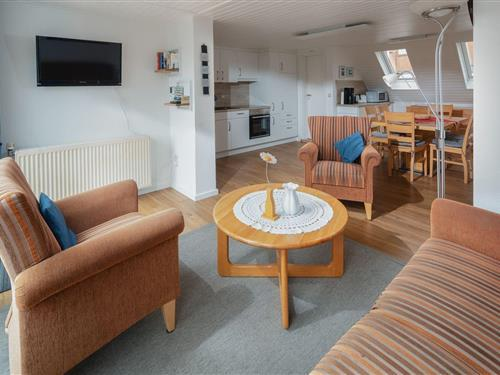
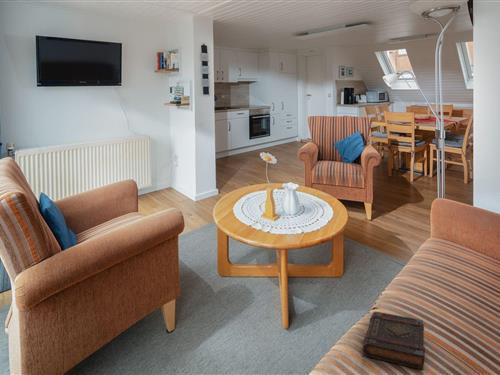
+ book (394, 336)
